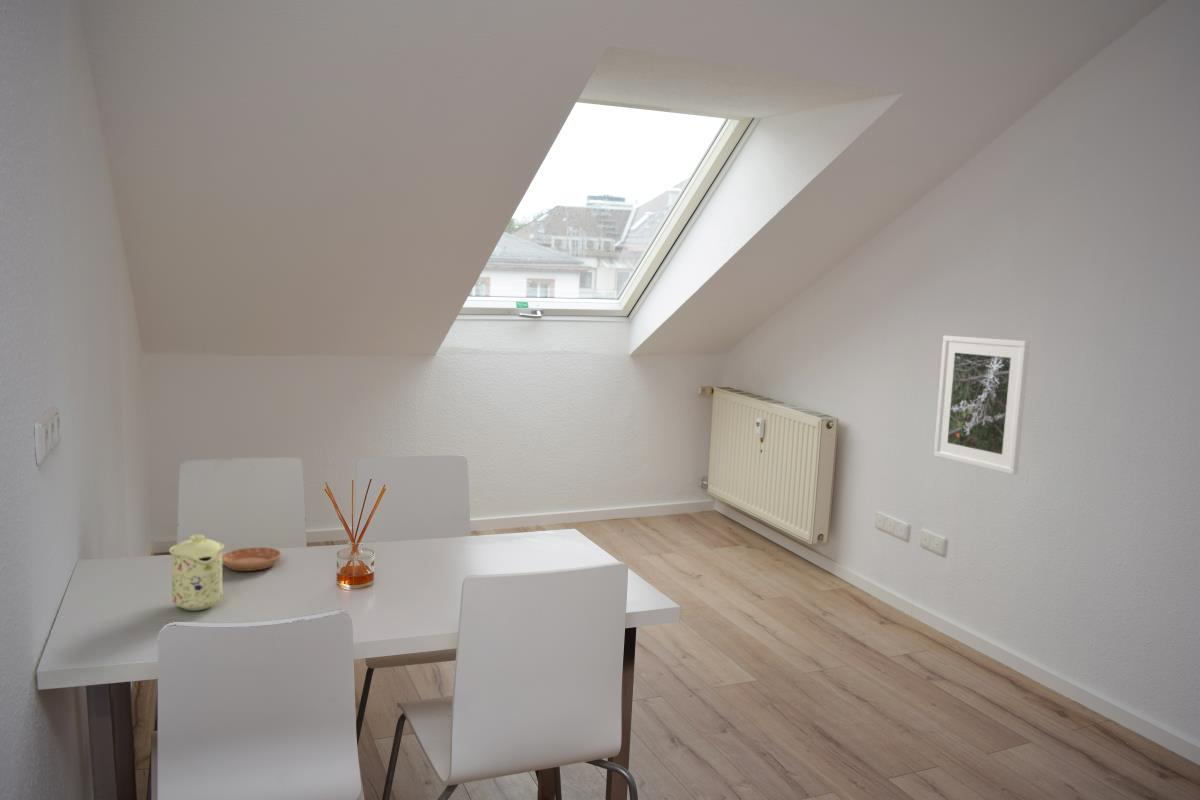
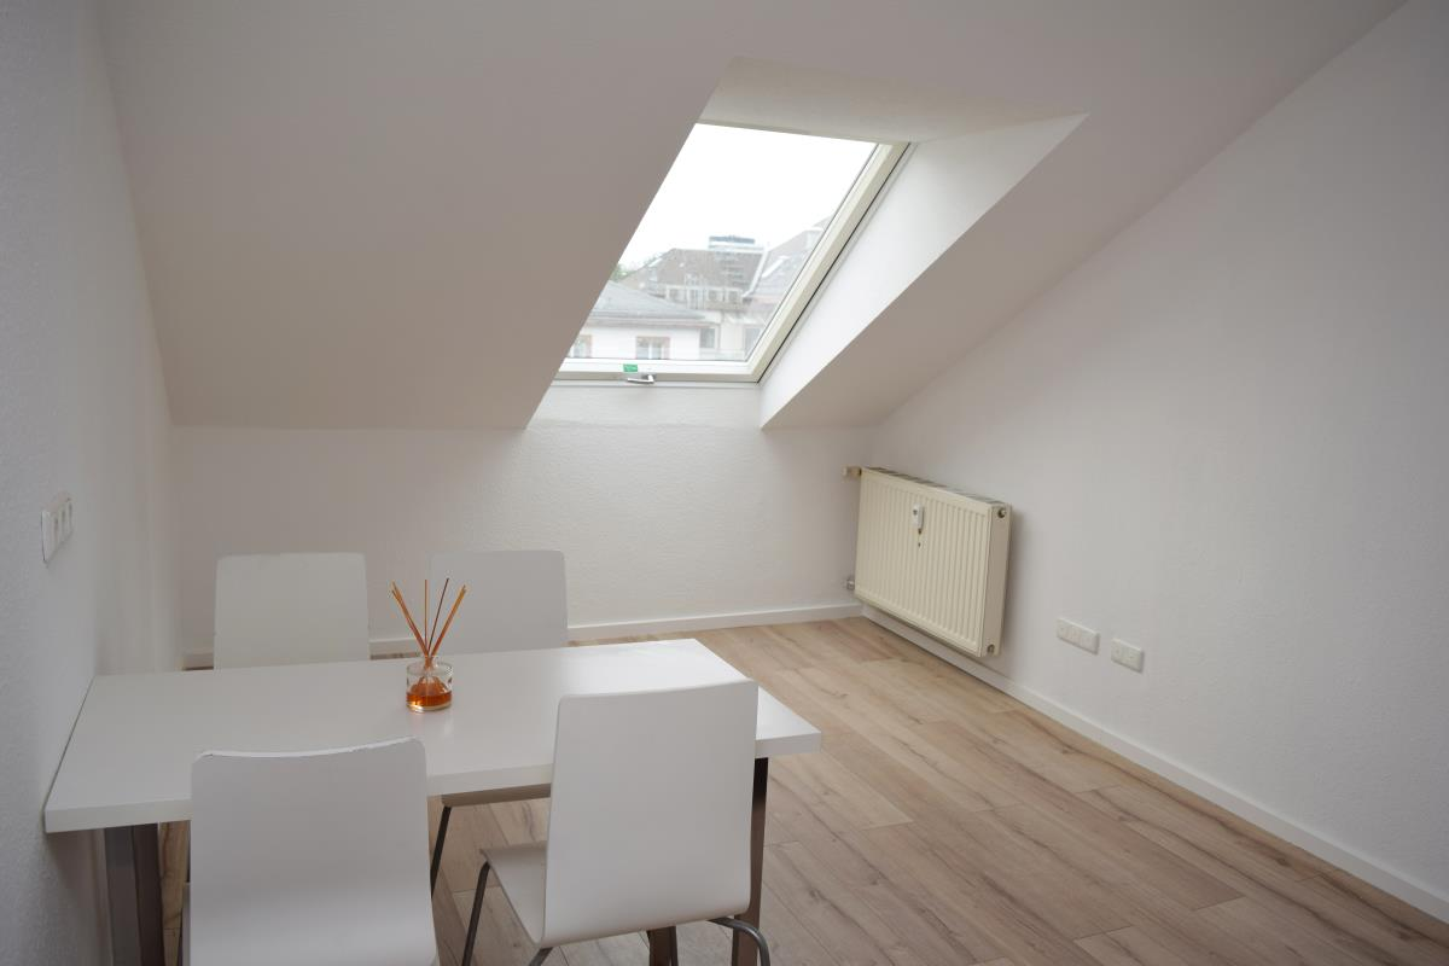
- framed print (978, 402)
- saucer (251, 559)
- mug (196, 570)
